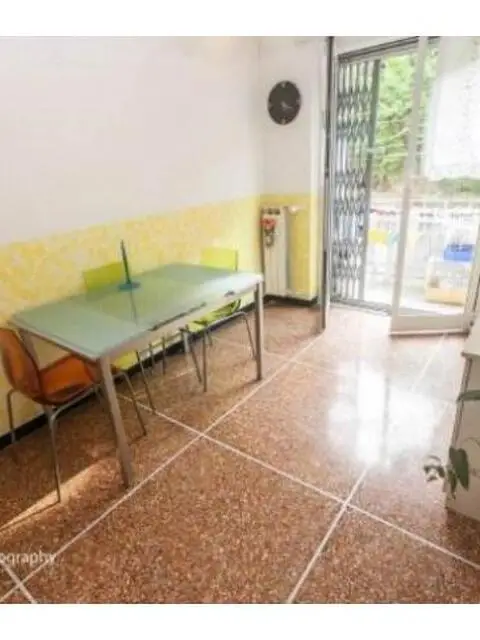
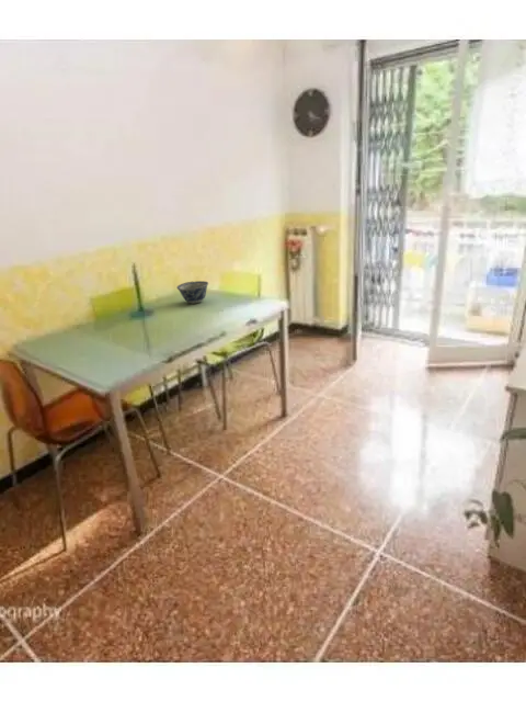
+ bowl (193, 293)
